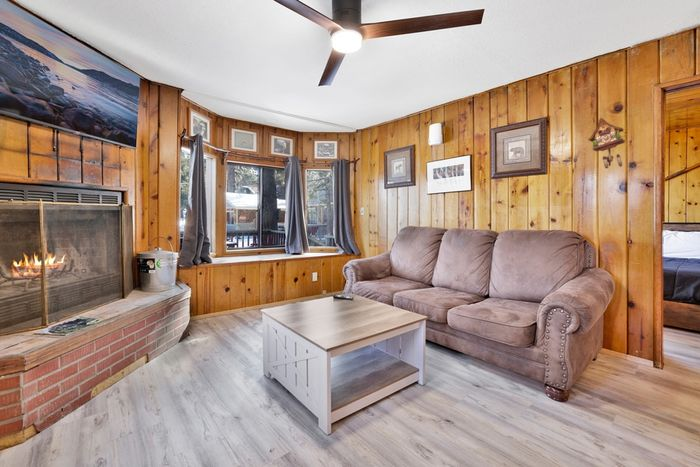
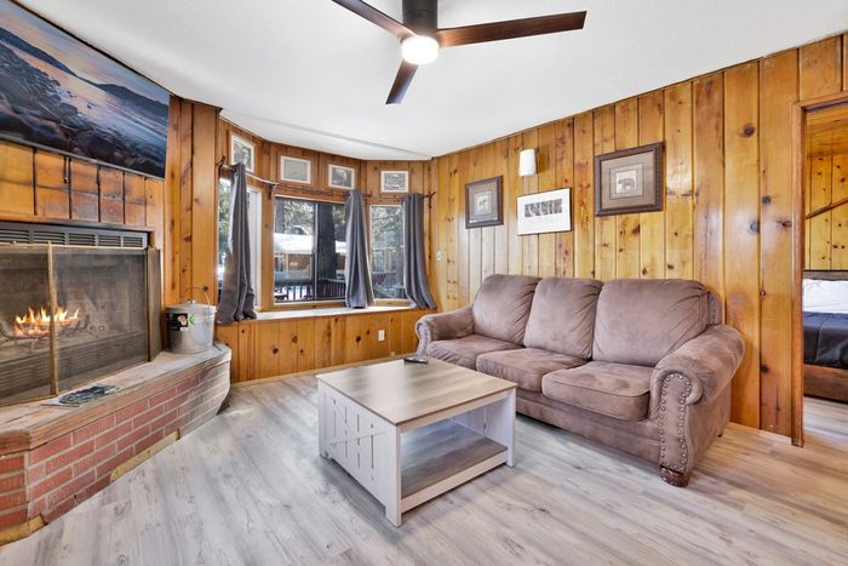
- cuckoo clock (605, 143)
